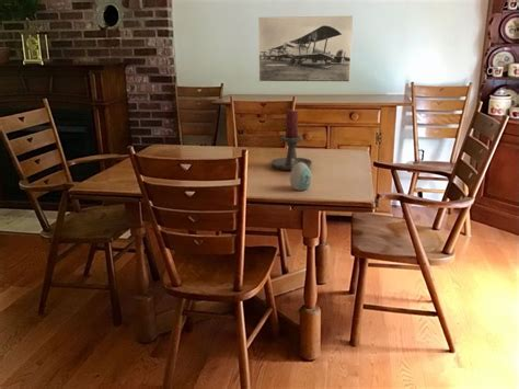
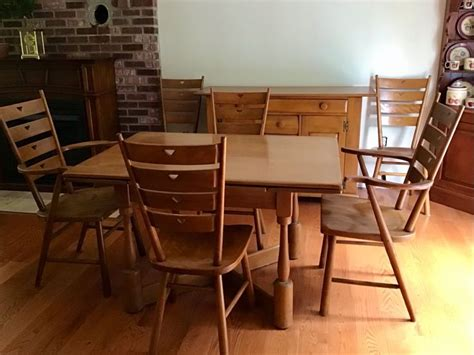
- decorative egg (300, 175)
- candle holder (291, 138)
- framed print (304, 49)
